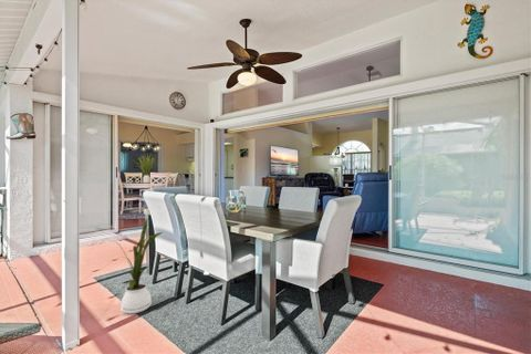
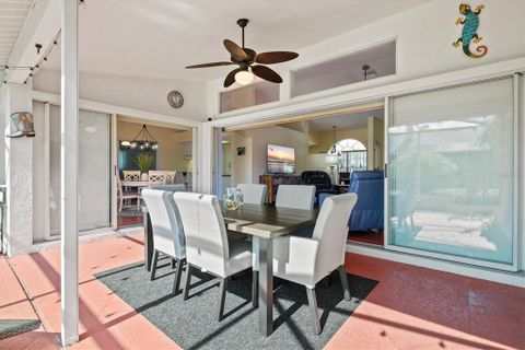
- house plant (138, 263)
